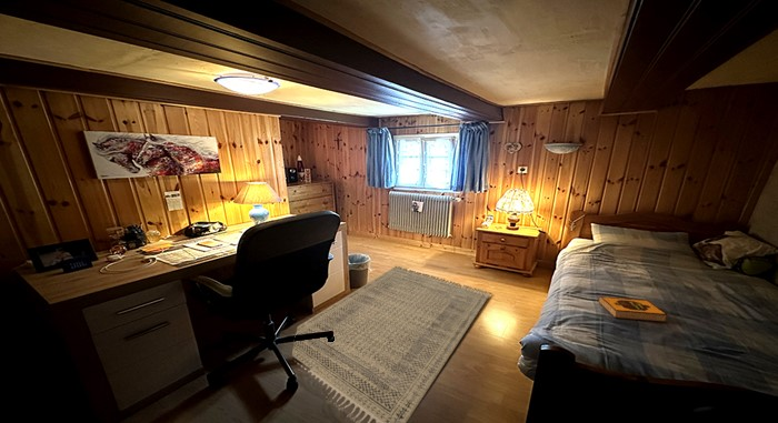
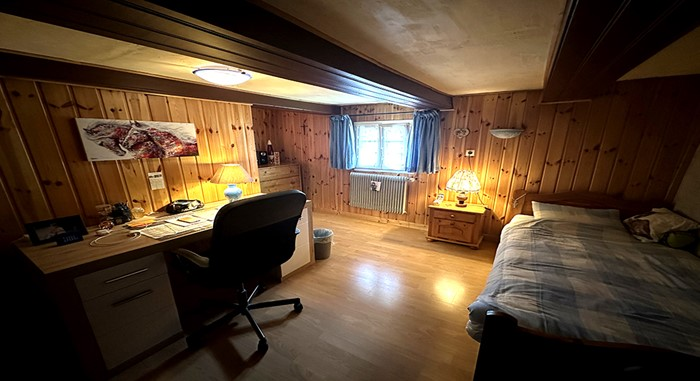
- rug (393, 316)
- hardback book (629, 308)
